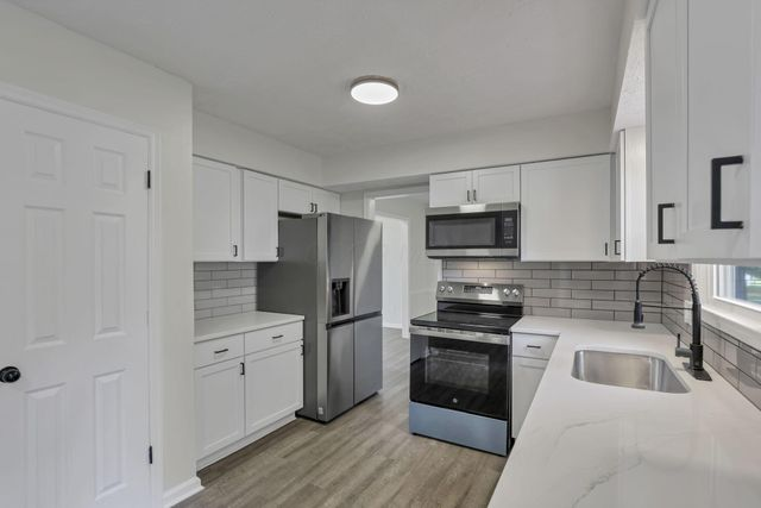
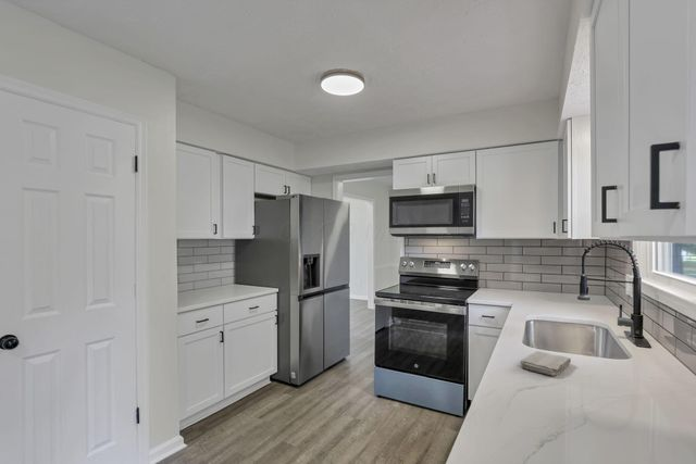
+ washcloth (545, 361)
